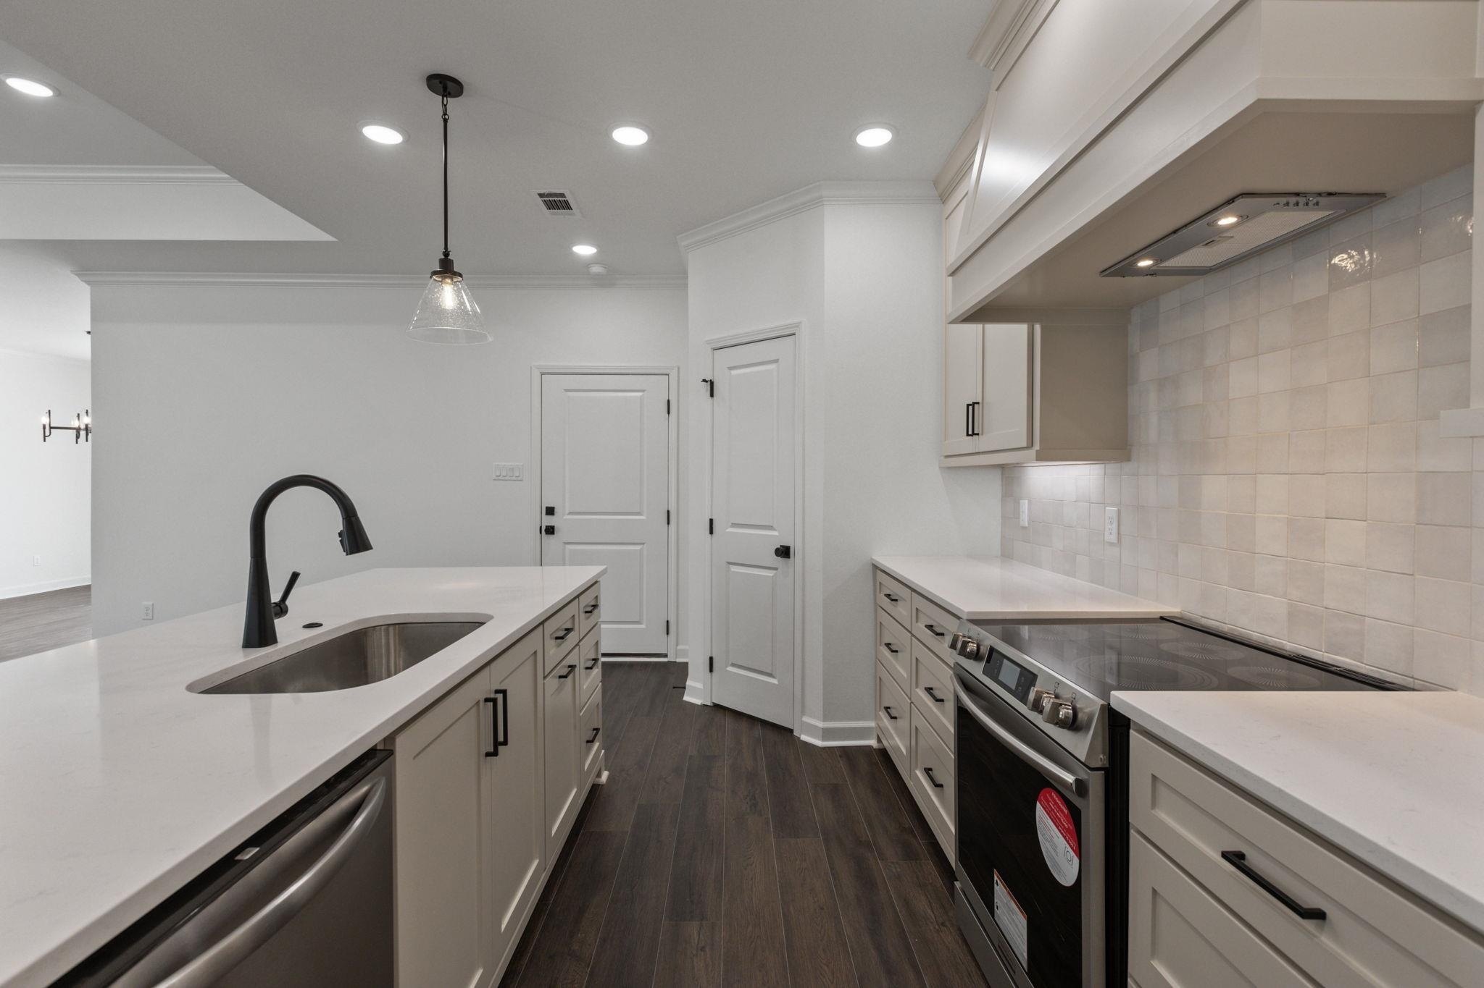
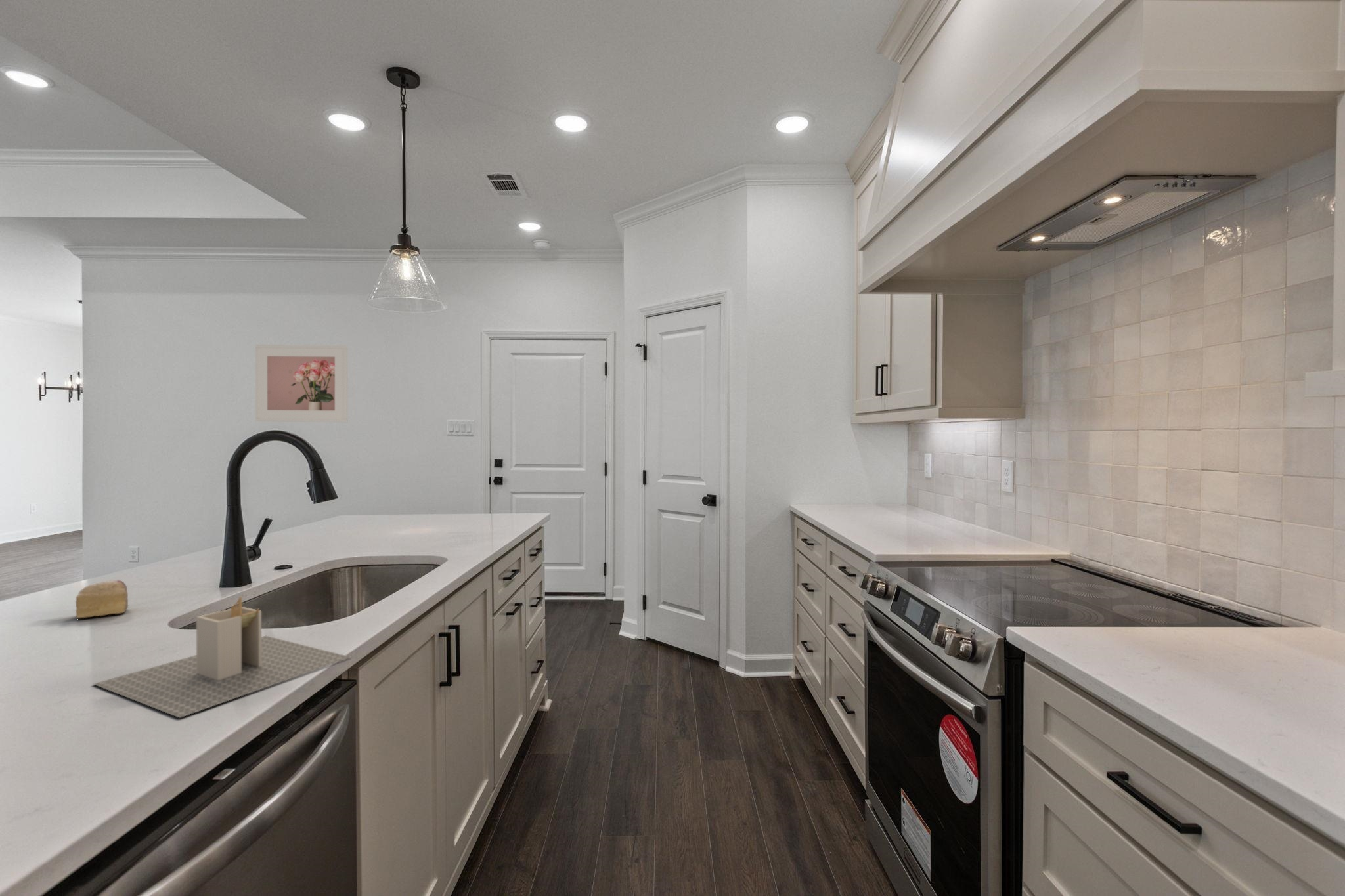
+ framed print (301, 383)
+ utensil holder (230, 633)
+ cake slice (102, 597)
